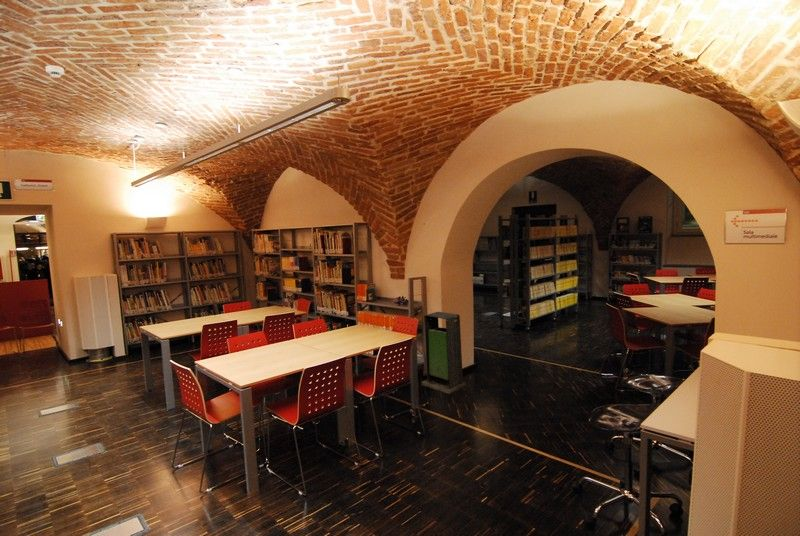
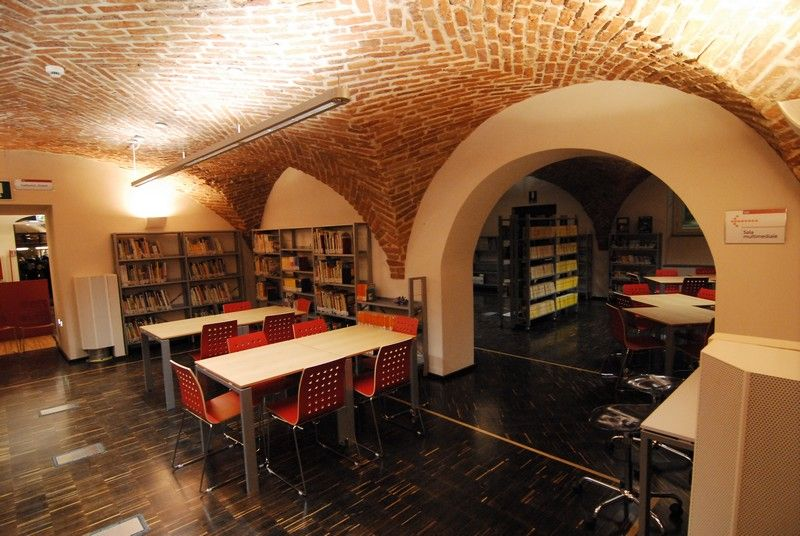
- trash bin (442, 350)
